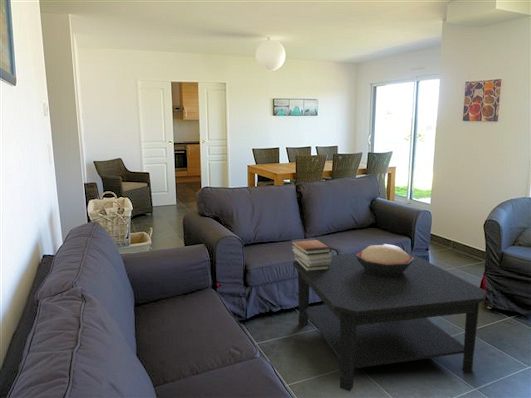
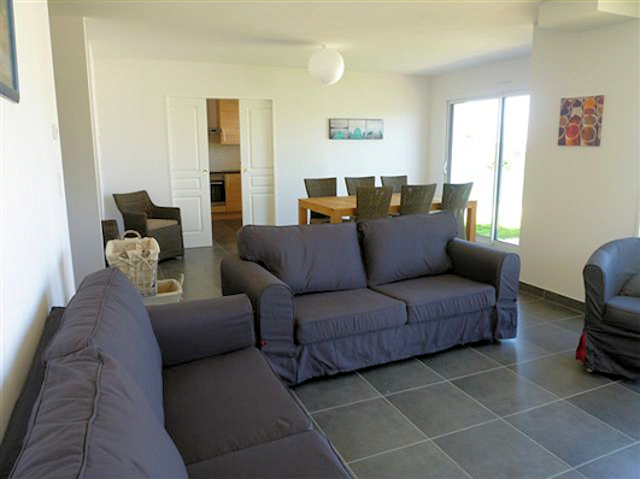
- decorative bowl (384, 257)
- book stack (310, 253)
- coffee table (378, 310)
